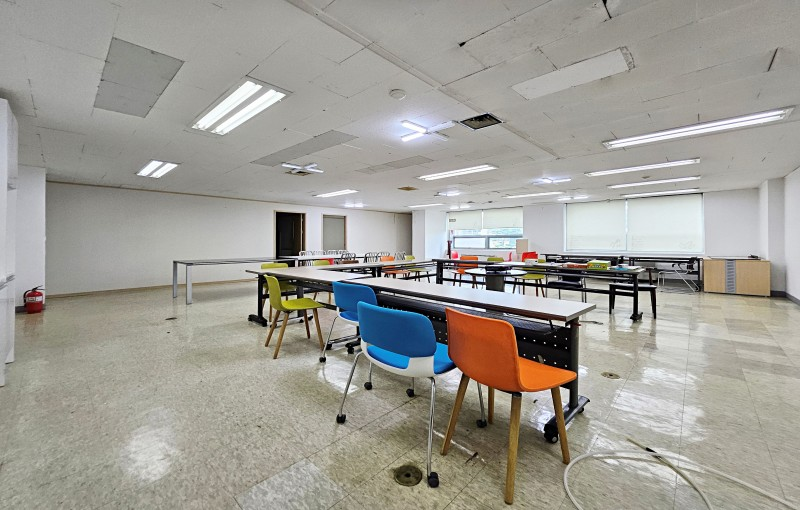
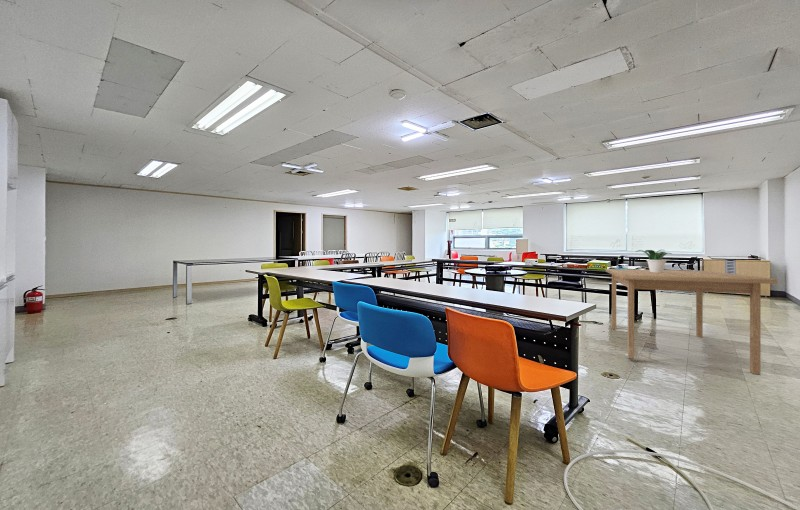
+ potted plant (653, 260)
+ table (673, 290)
